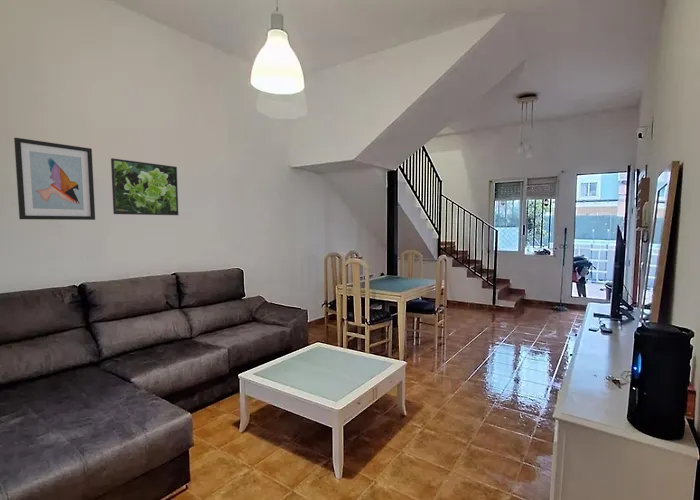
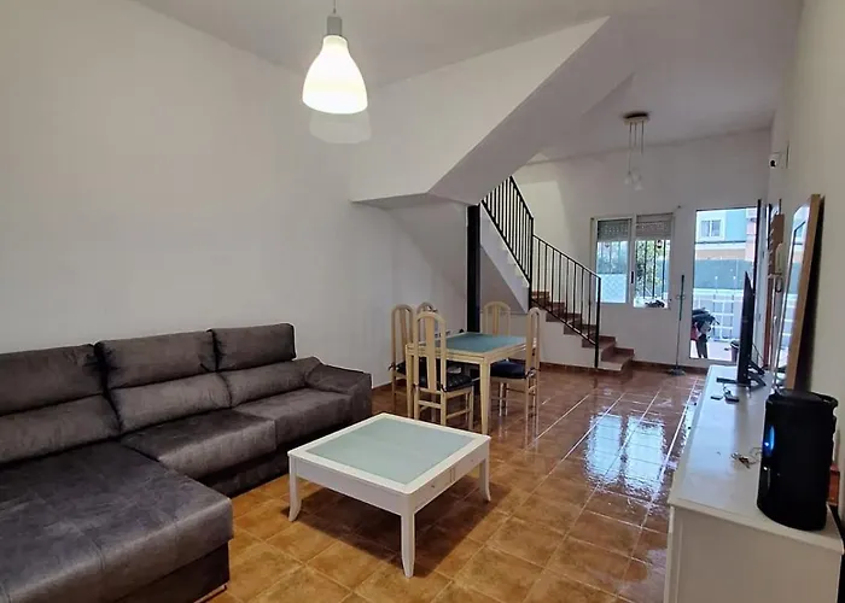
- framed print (147, 188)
- wall art (57, 181)
